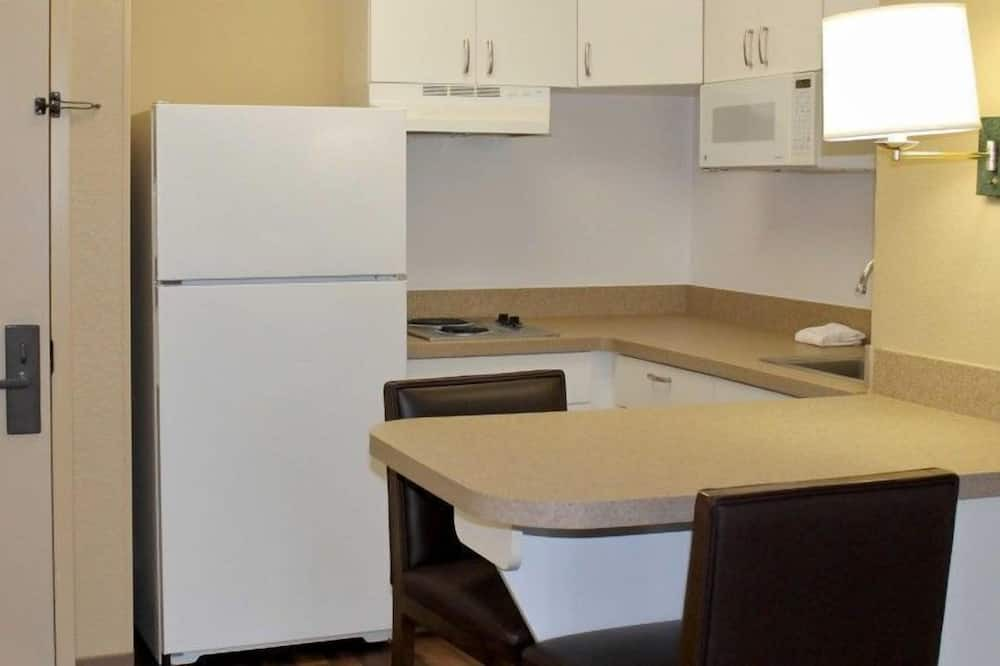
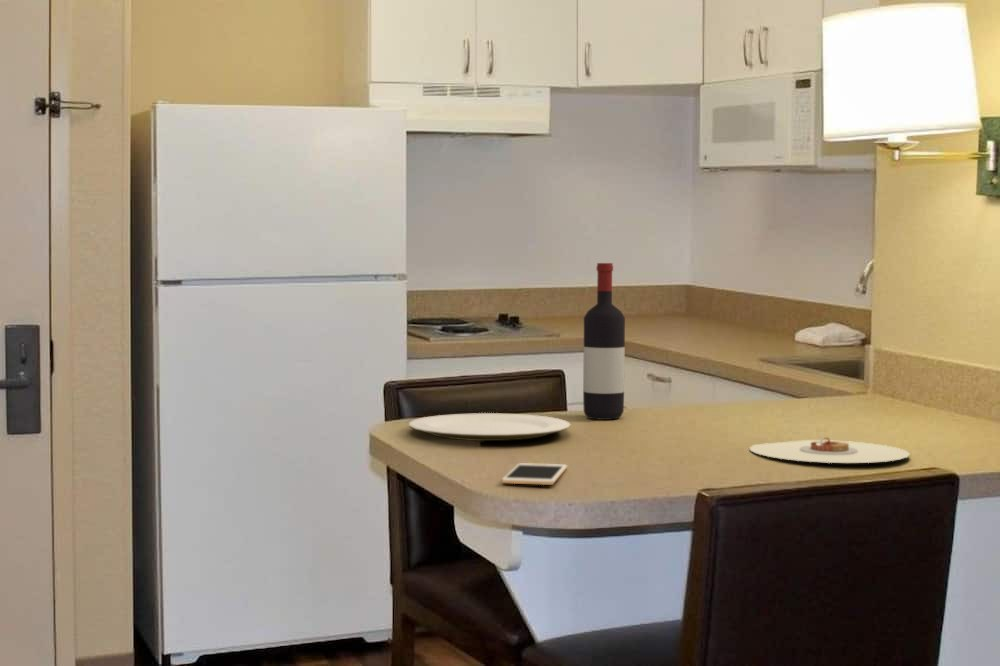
+ cell phone (535, 473)
+ plate (489, 427)
+ wine bottle (604, 340)
+ plate (828, 444)
